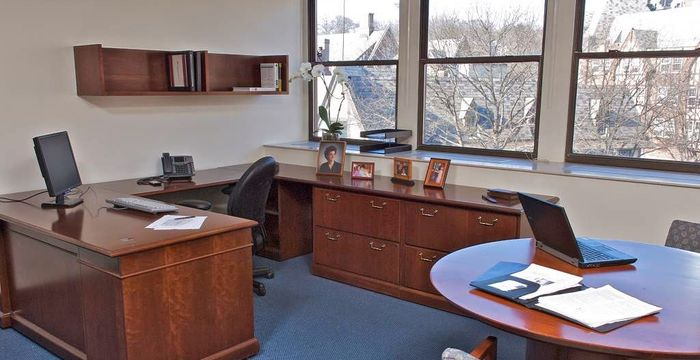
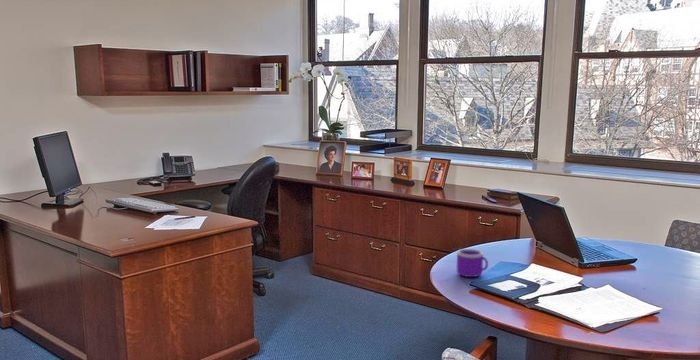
+ mug (472, 263)
